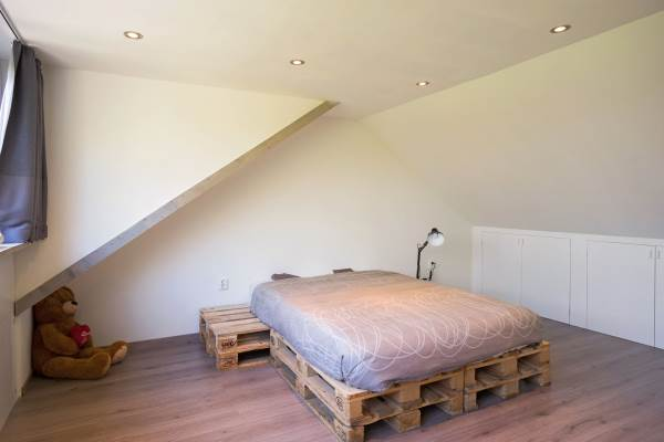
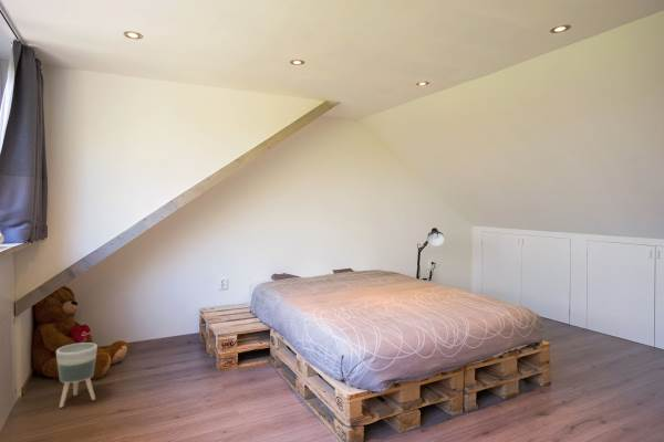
+ planter (76, 373)
